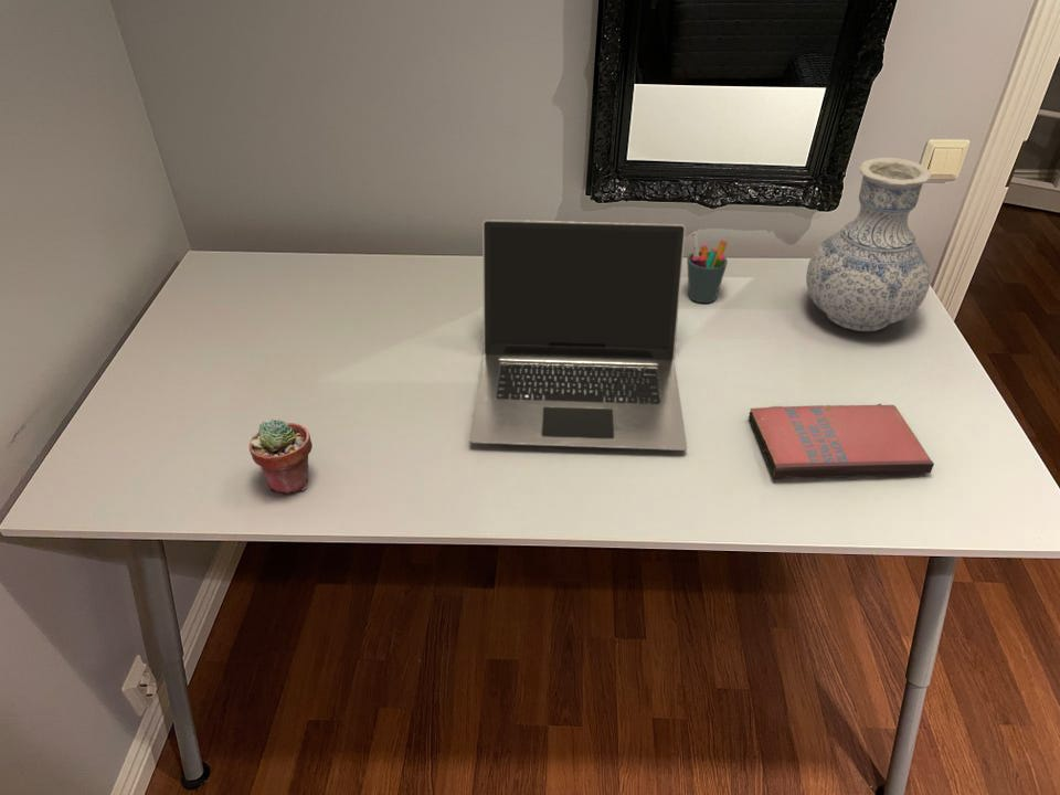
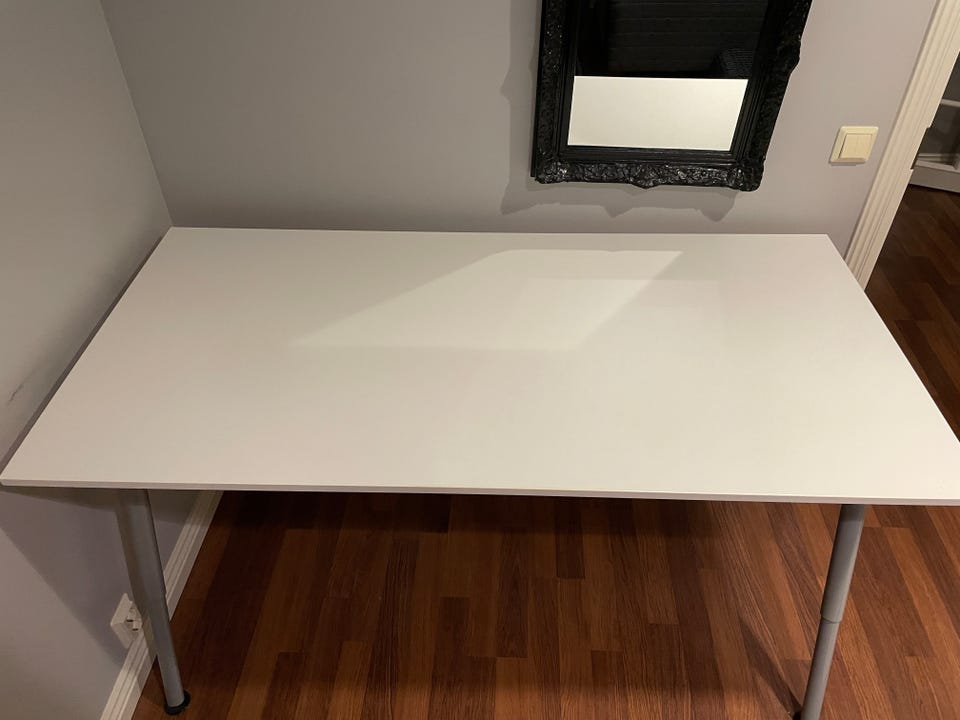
- potted succulent (282, 452)
- laptop (580, 330)
- pen holder (706, 268)
- paperback book (835, 437)
- vase (875, 246)
